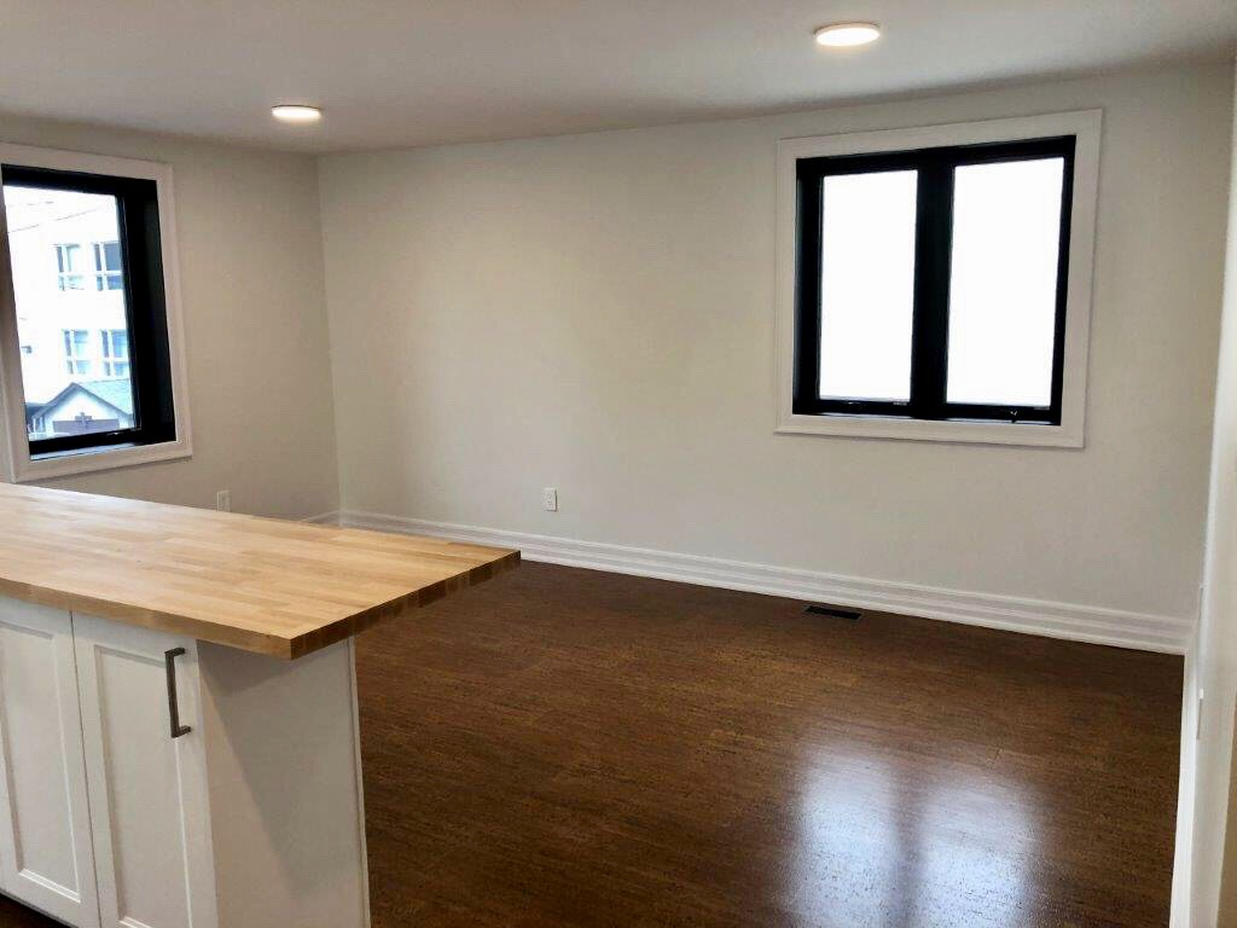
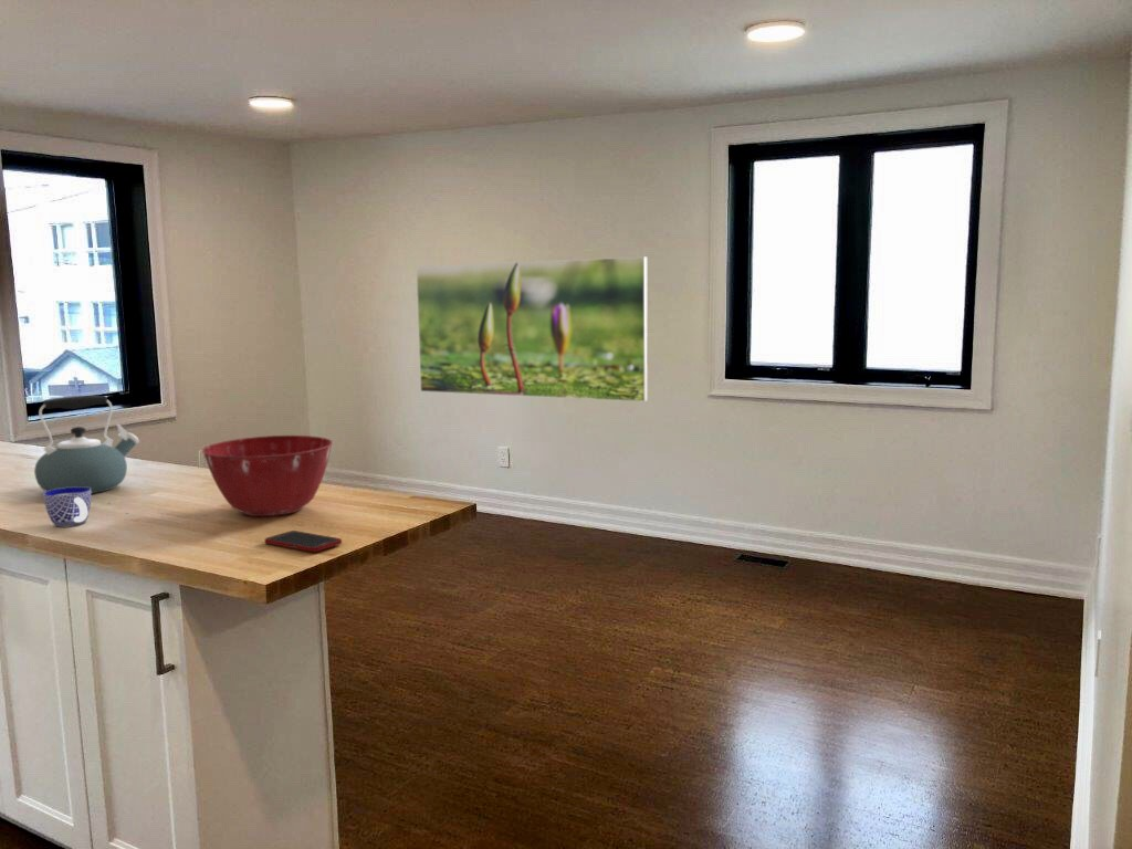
+ cell phone (303, 541)
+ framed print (524, 329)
+ mixing bowl (270, 476)
+ kettle (87, 441)
+ cup (72, 507)
